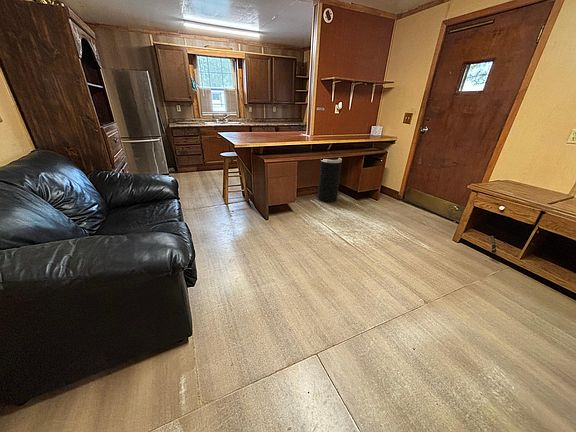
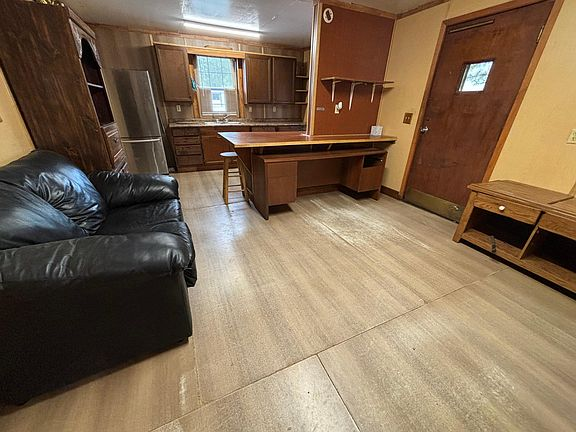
- trash can (329, 175)
